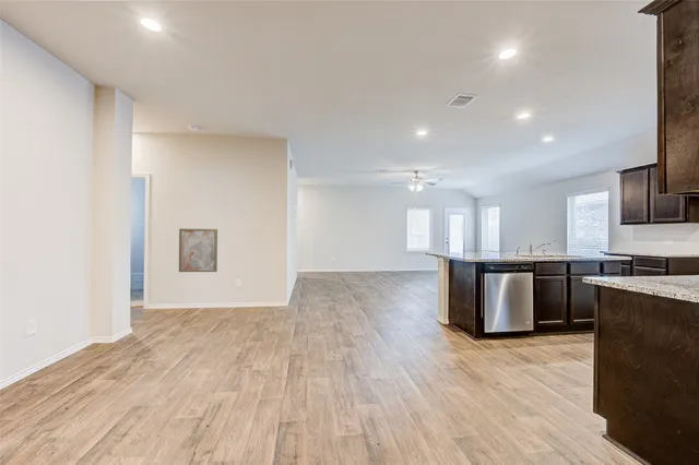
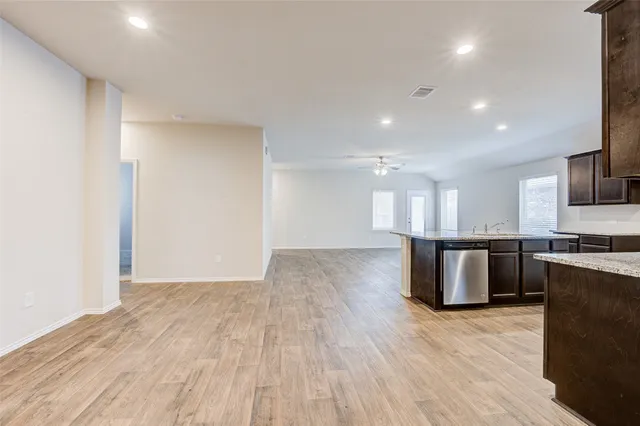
- wall art (198, 250)
